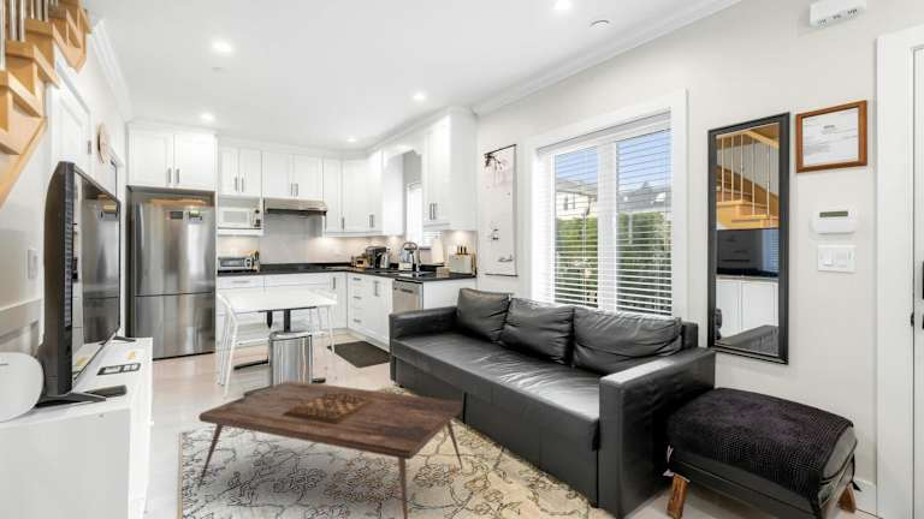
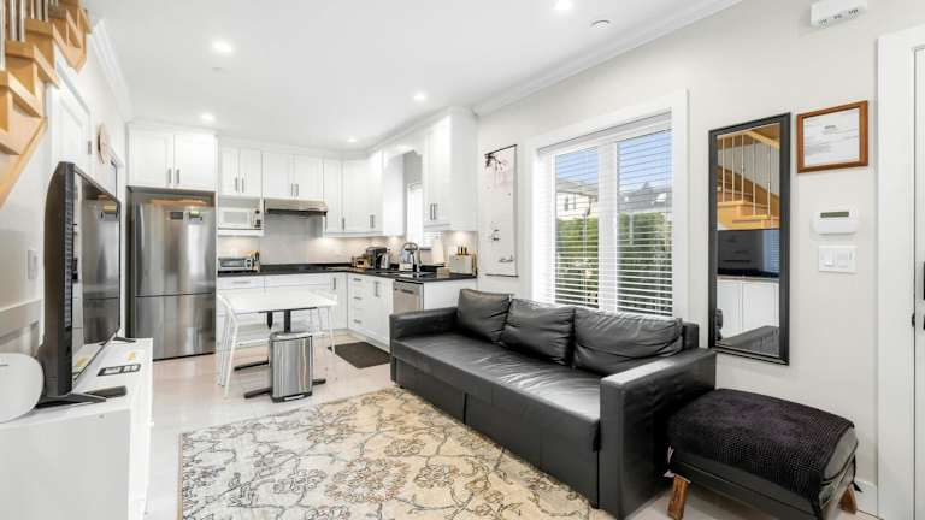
- coffee table (336, 437)
